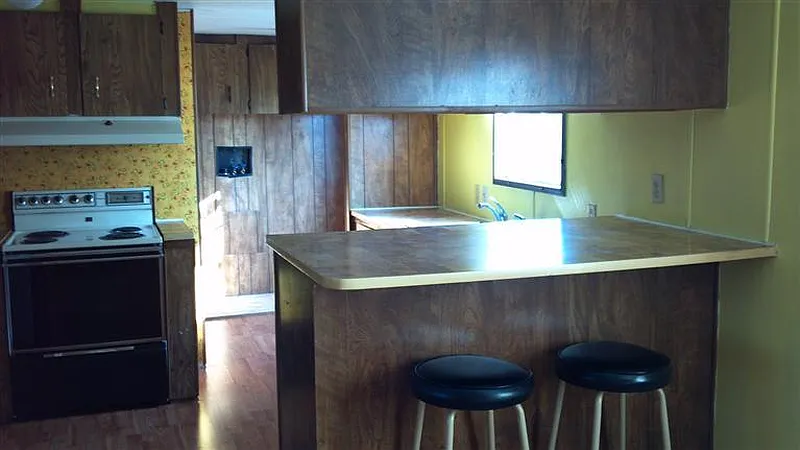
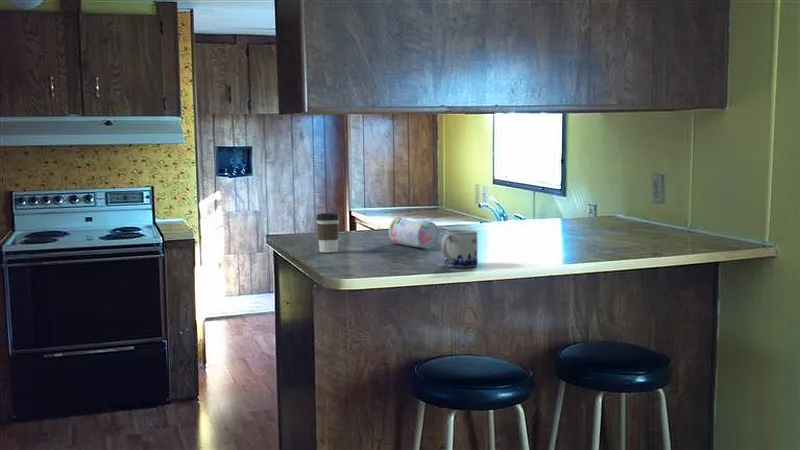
+ mug (458, 248)
+ pencil case (413, 231)
+ coffee cup (328, 232)
